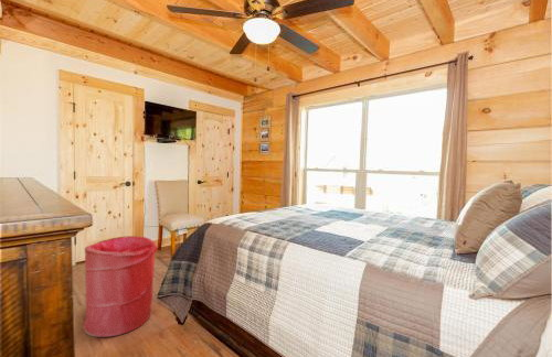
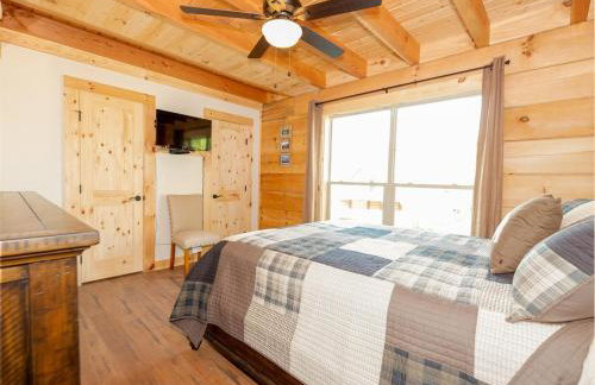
- laundry hamper (121, 280)
